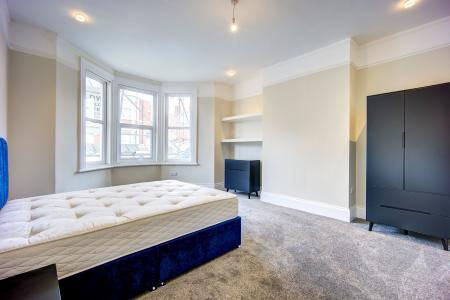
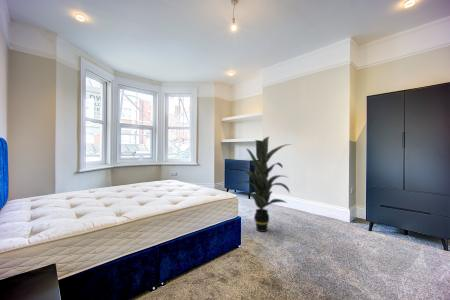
+ indoor plant (265, 182)
